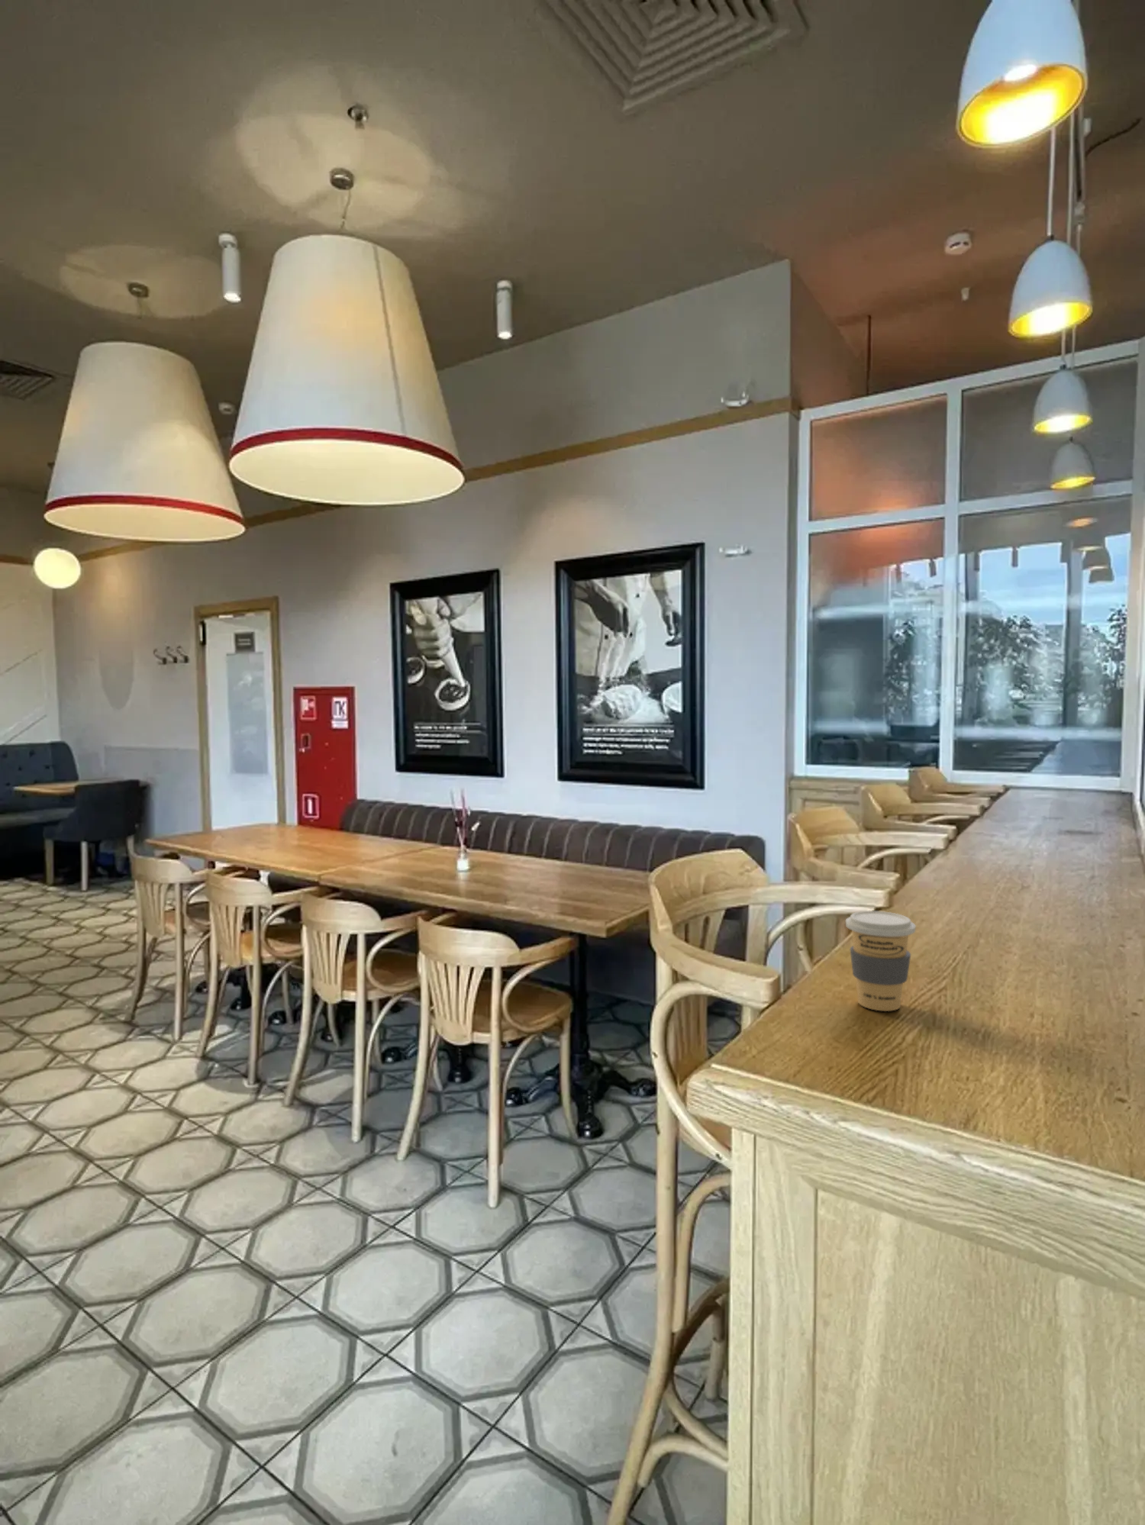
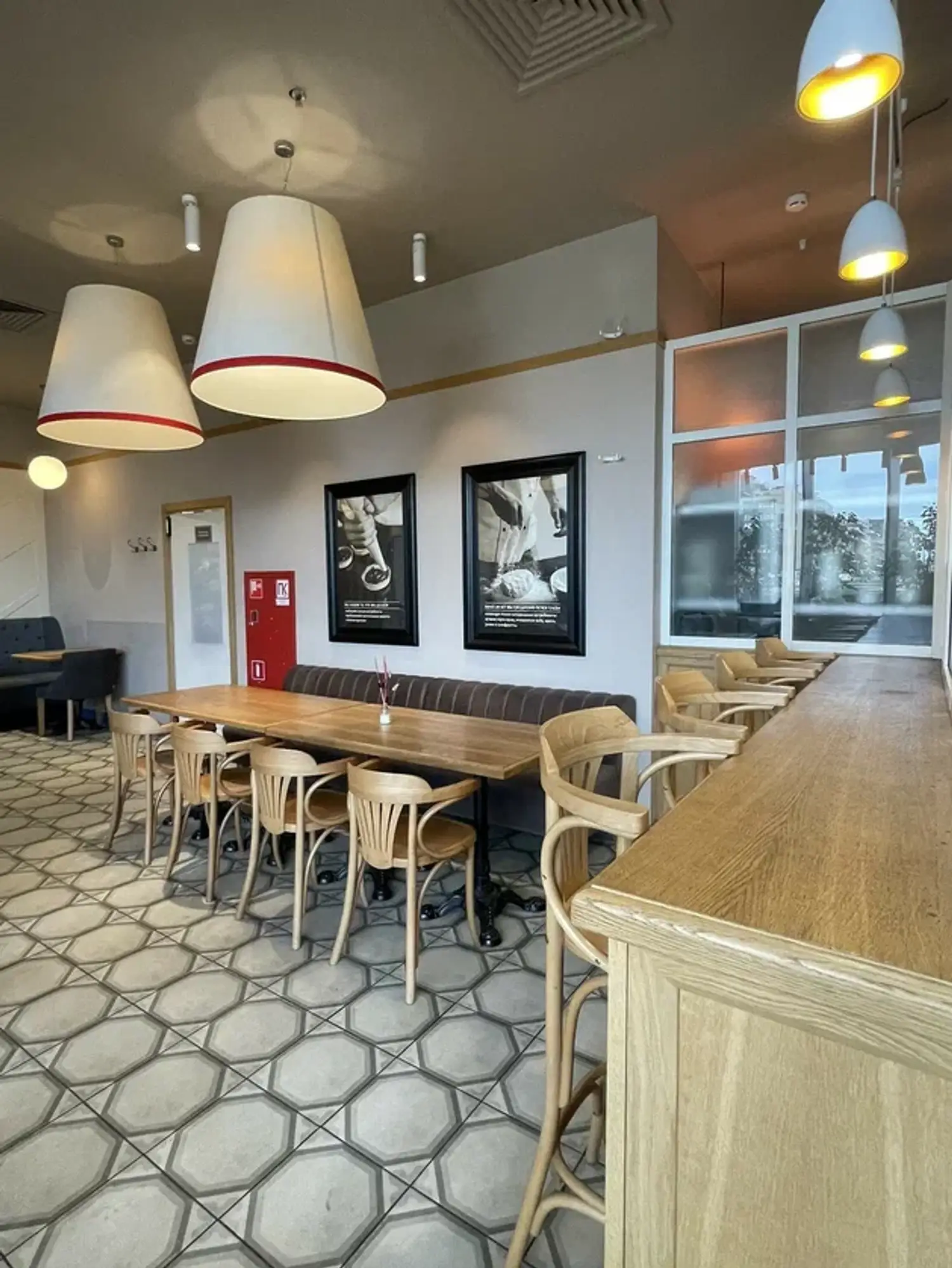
- coffee cup (879, 960)
